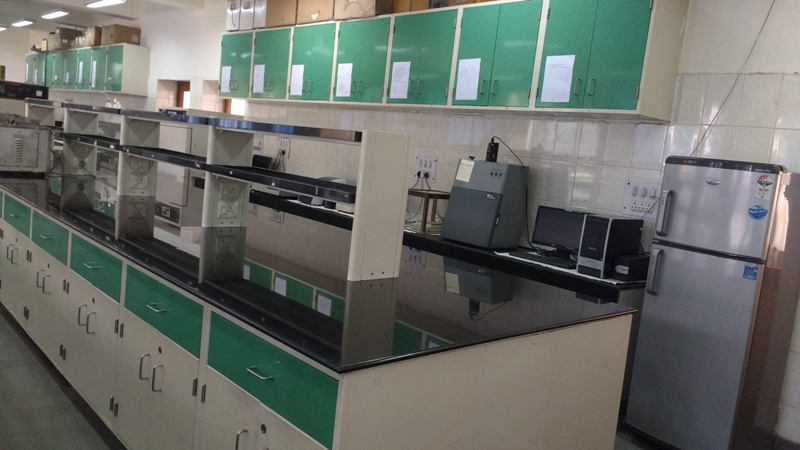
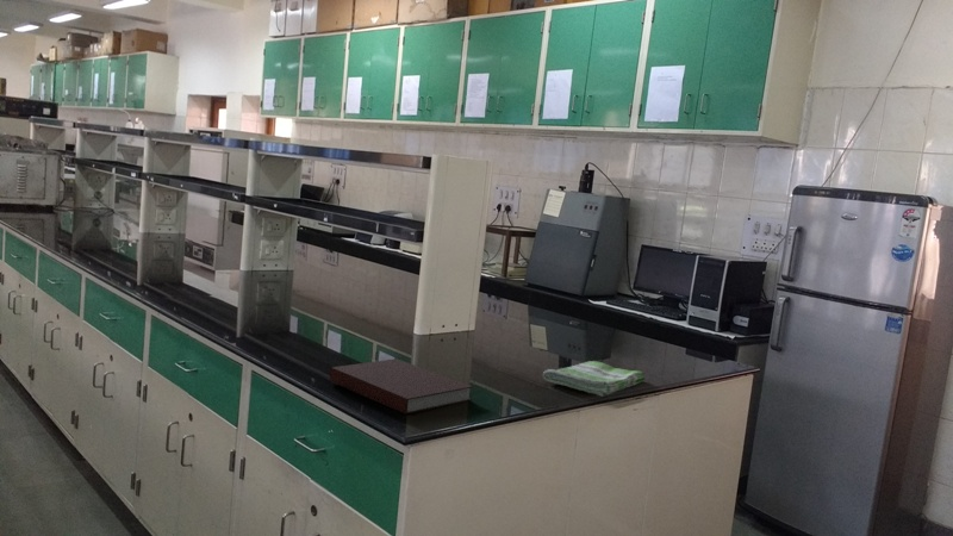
+ dish towel (594, 374)
+ notebook (400, 384)
